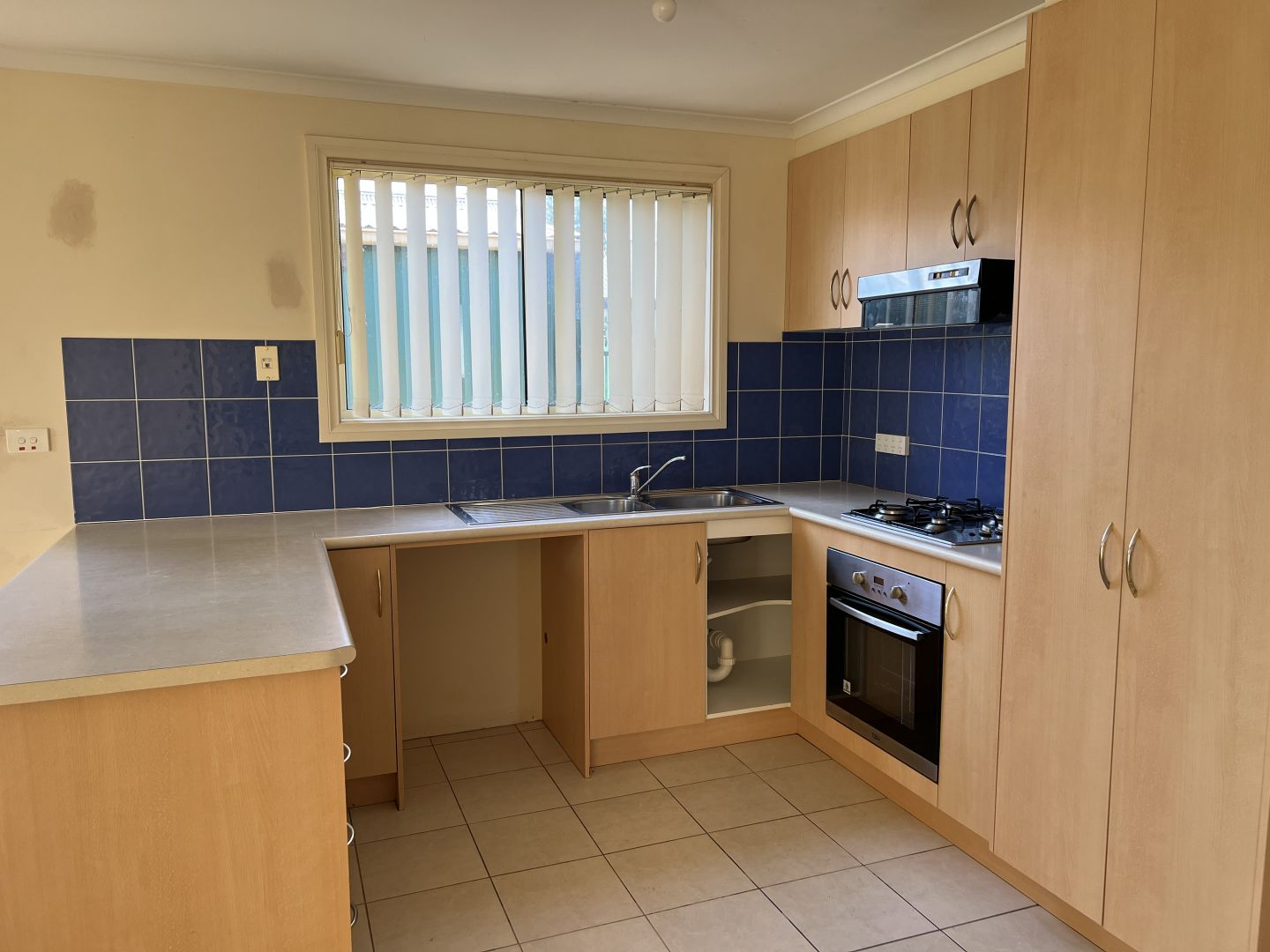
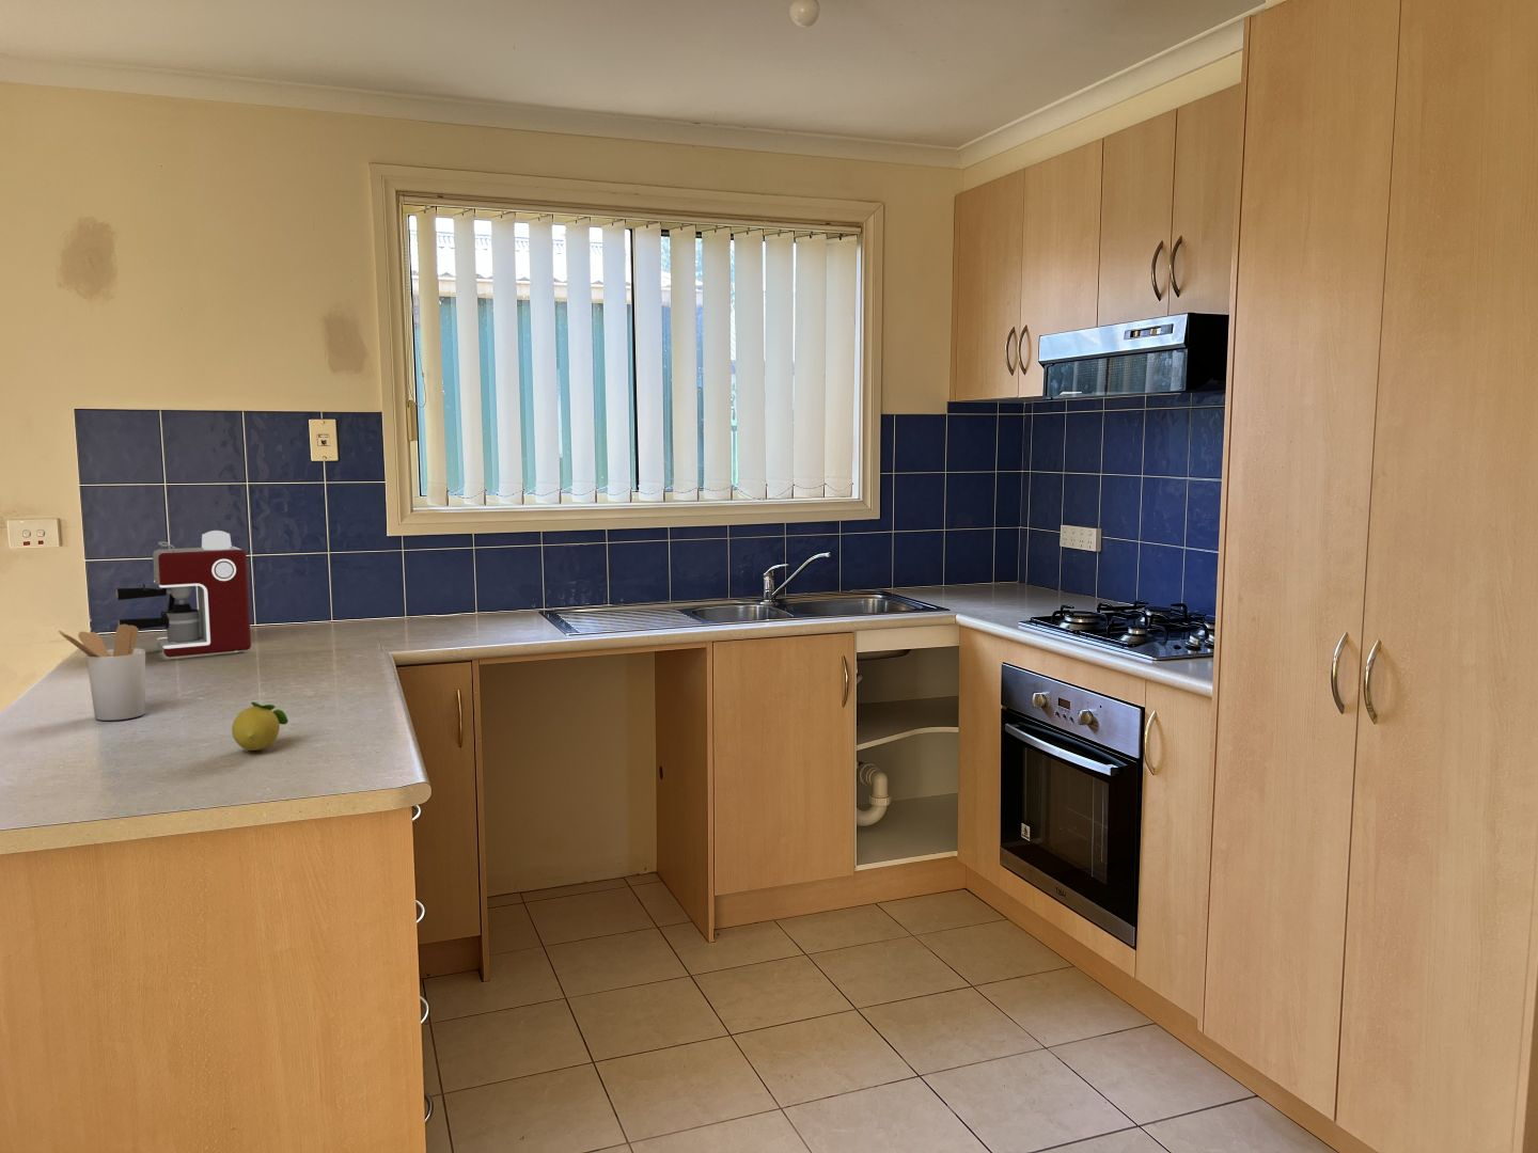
+ coffee maker (182, 592)
+ utensil holder (103, 671)
+ fruit (259, 725)
